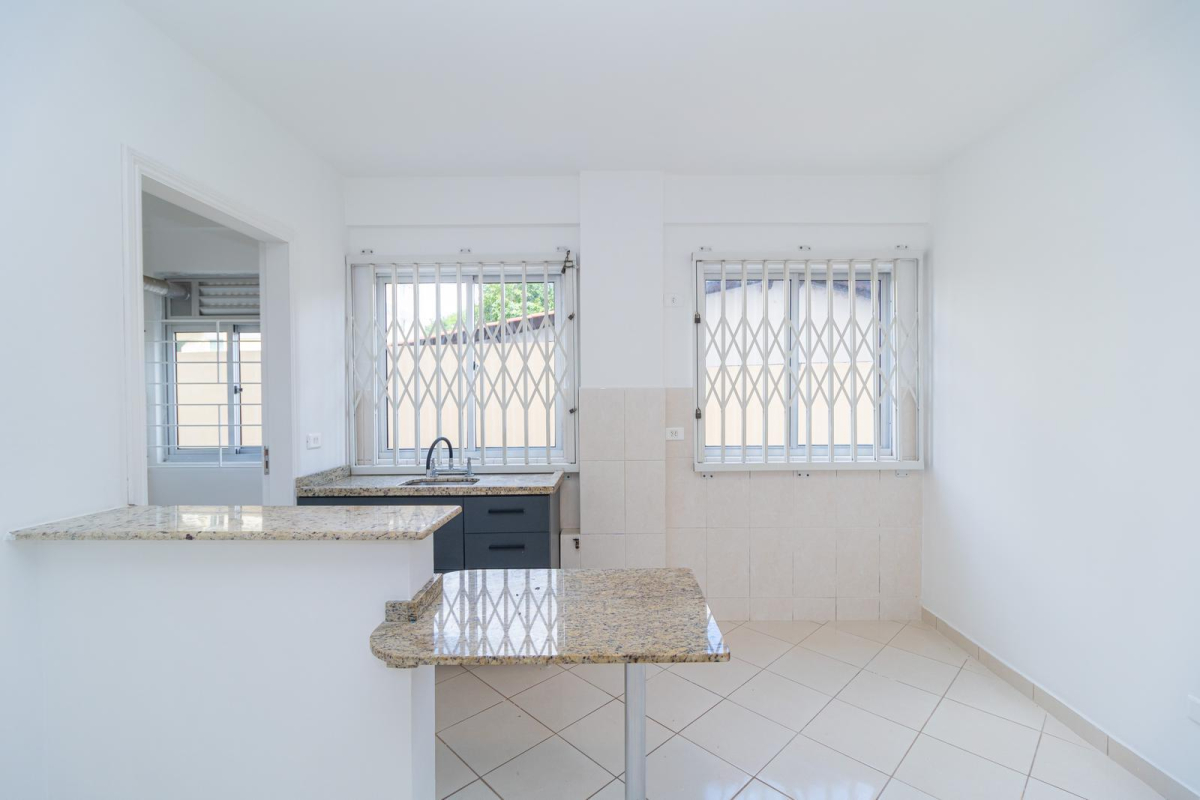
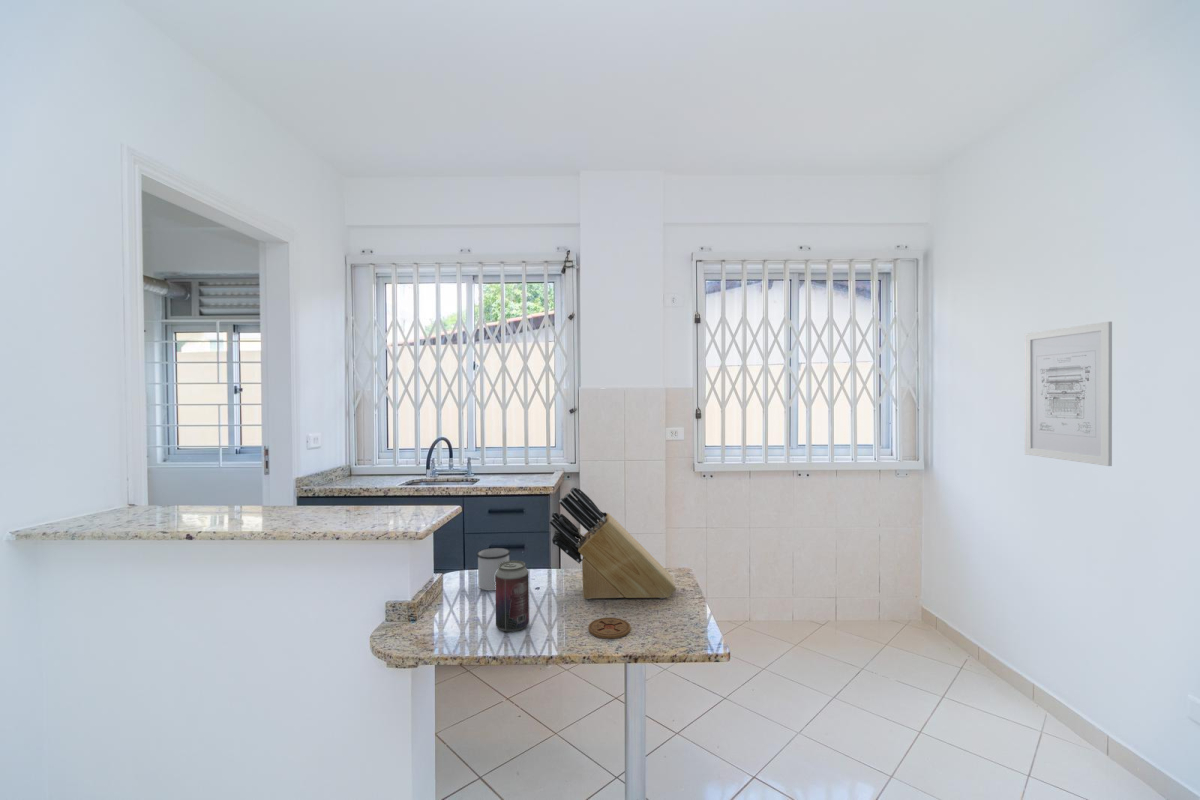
+ coaster (609, 627)
+ wall art (1064, 394)
+ beverage can (512, 595)
+ knife block (612, 538)
+ mug (495, 567)
